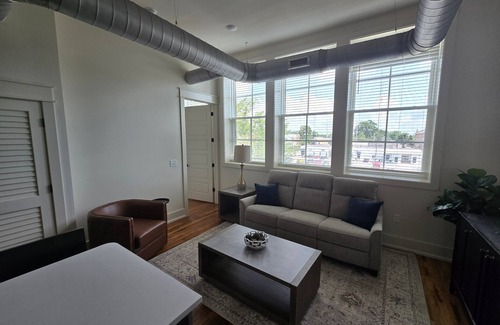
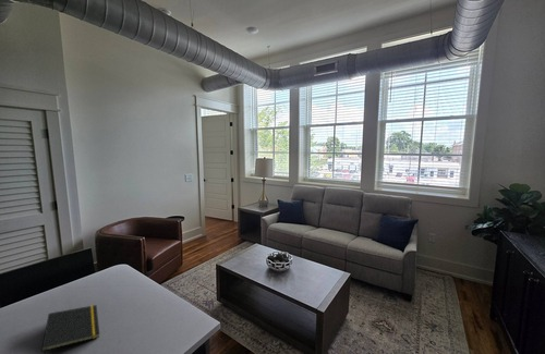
+ notepad (73, 325)
